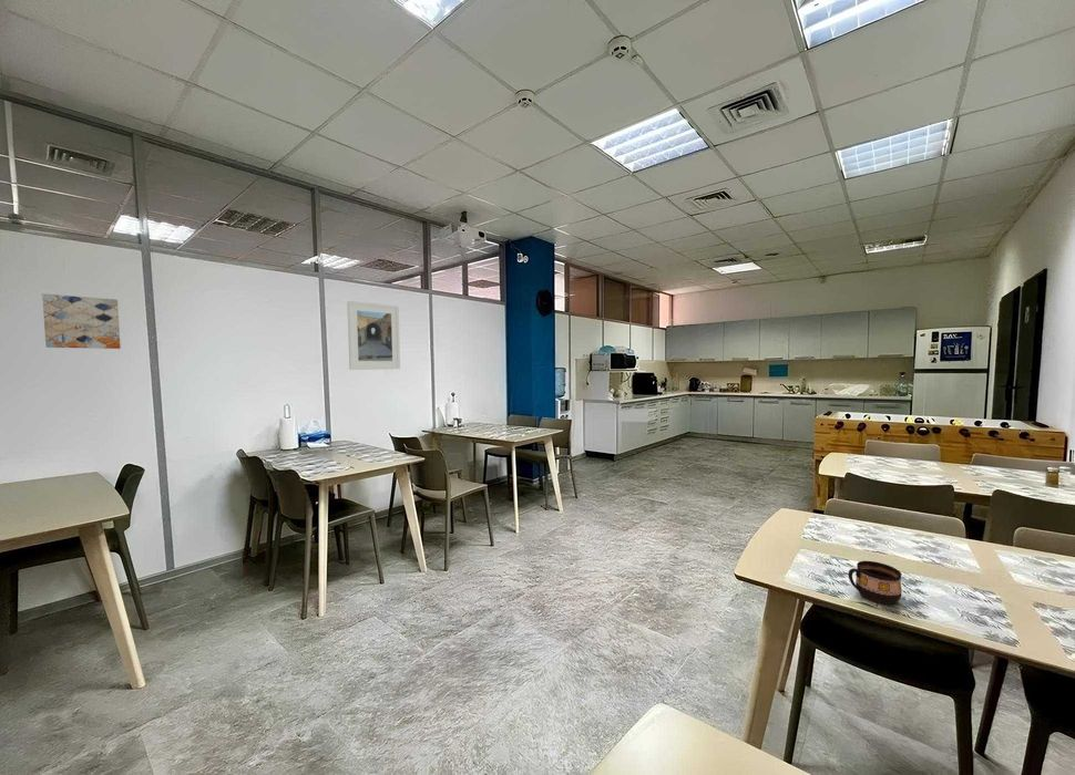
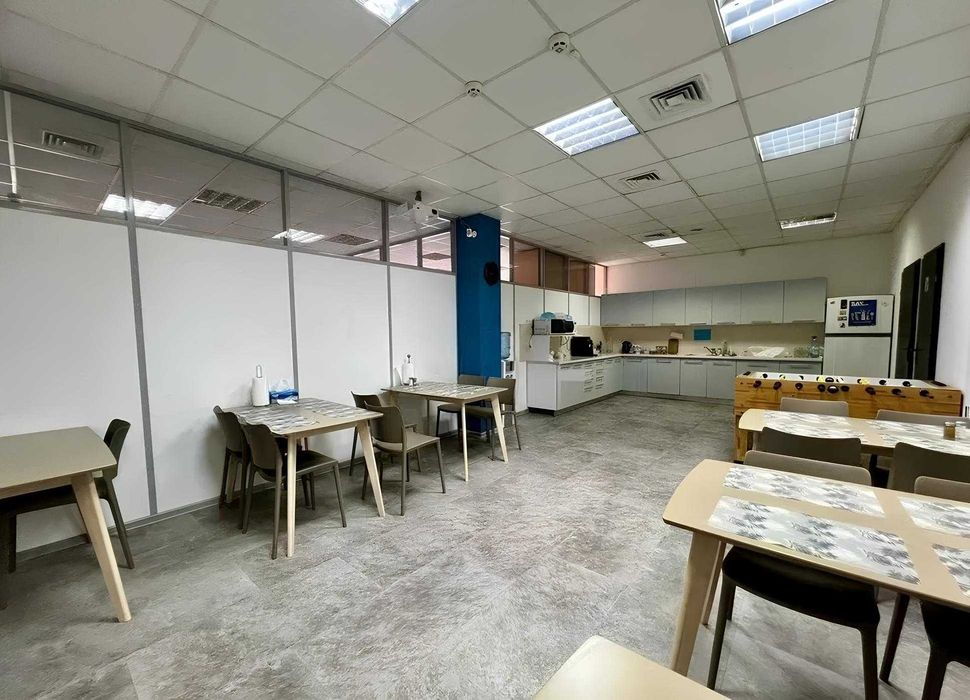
- wall art (83, 322)
- cup (876, 581)
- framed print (375, 337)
